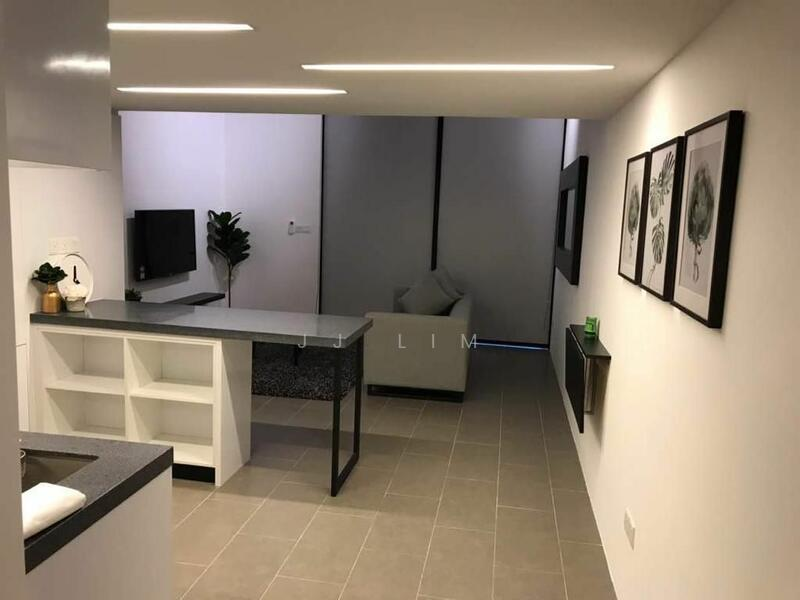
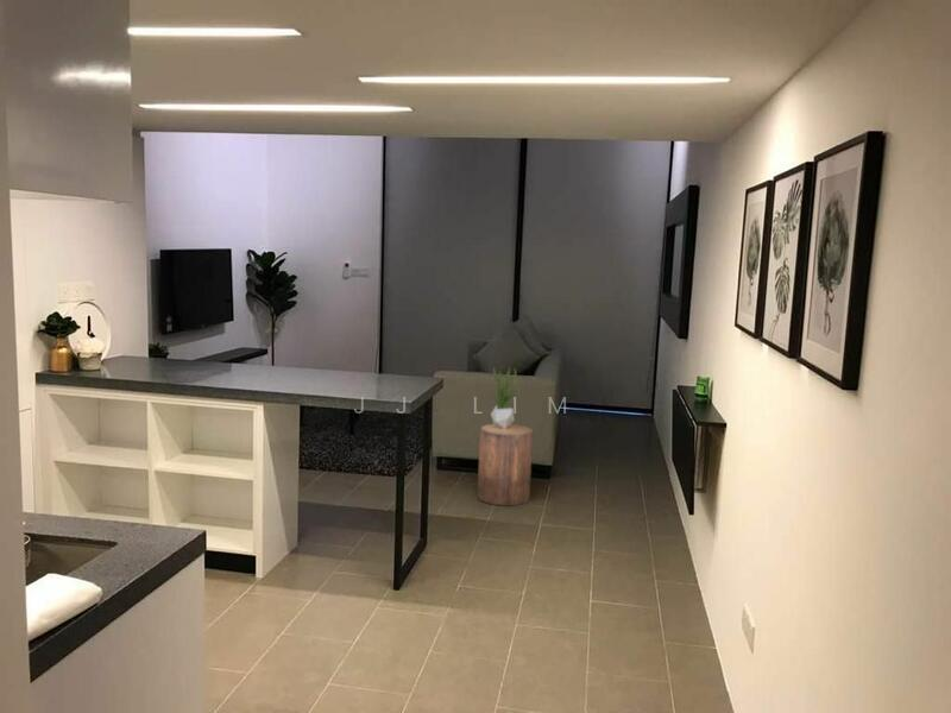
+ stool (504, 463)
+ potted plant (504, 396)
